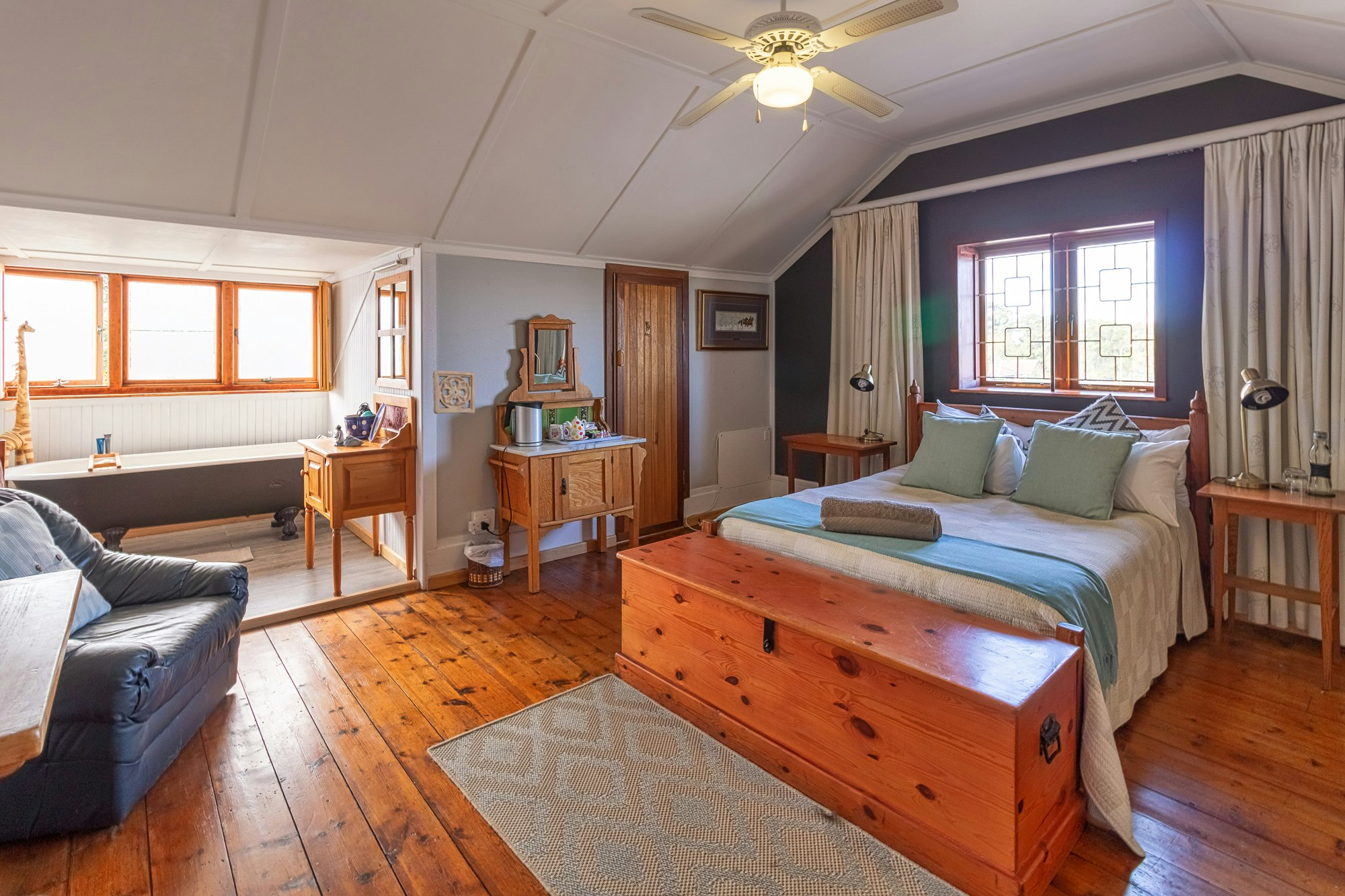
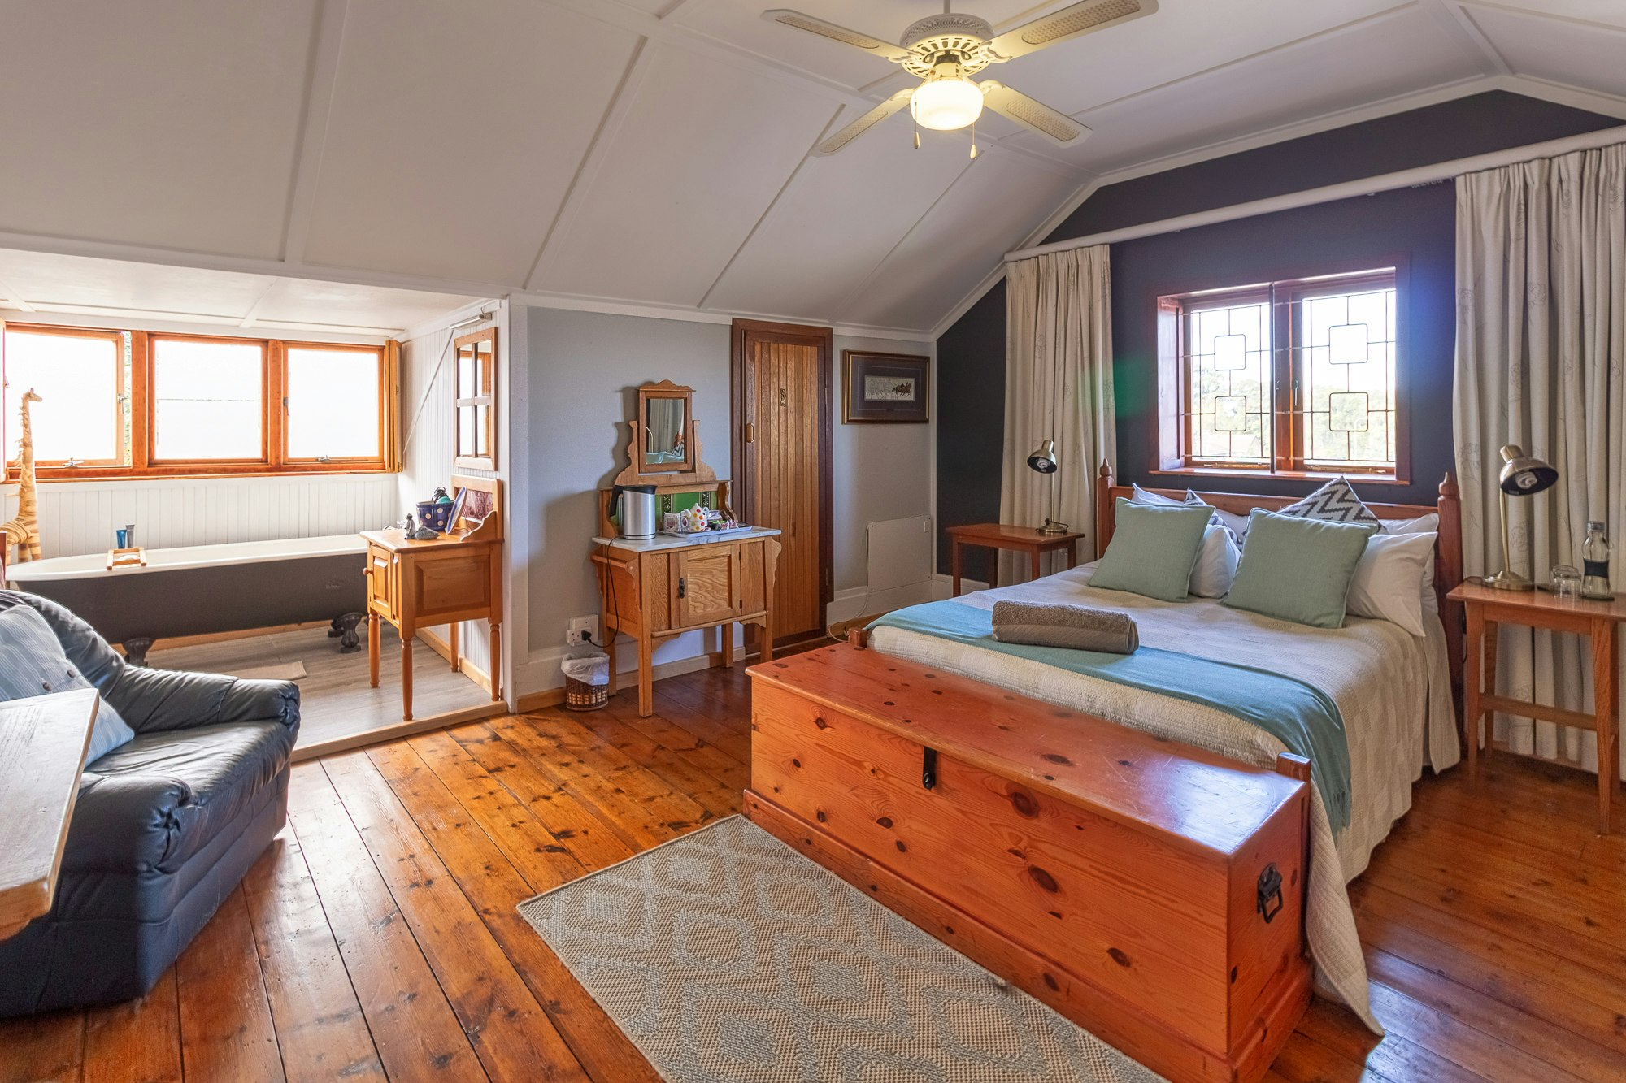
- wall ornament (454, 392)
